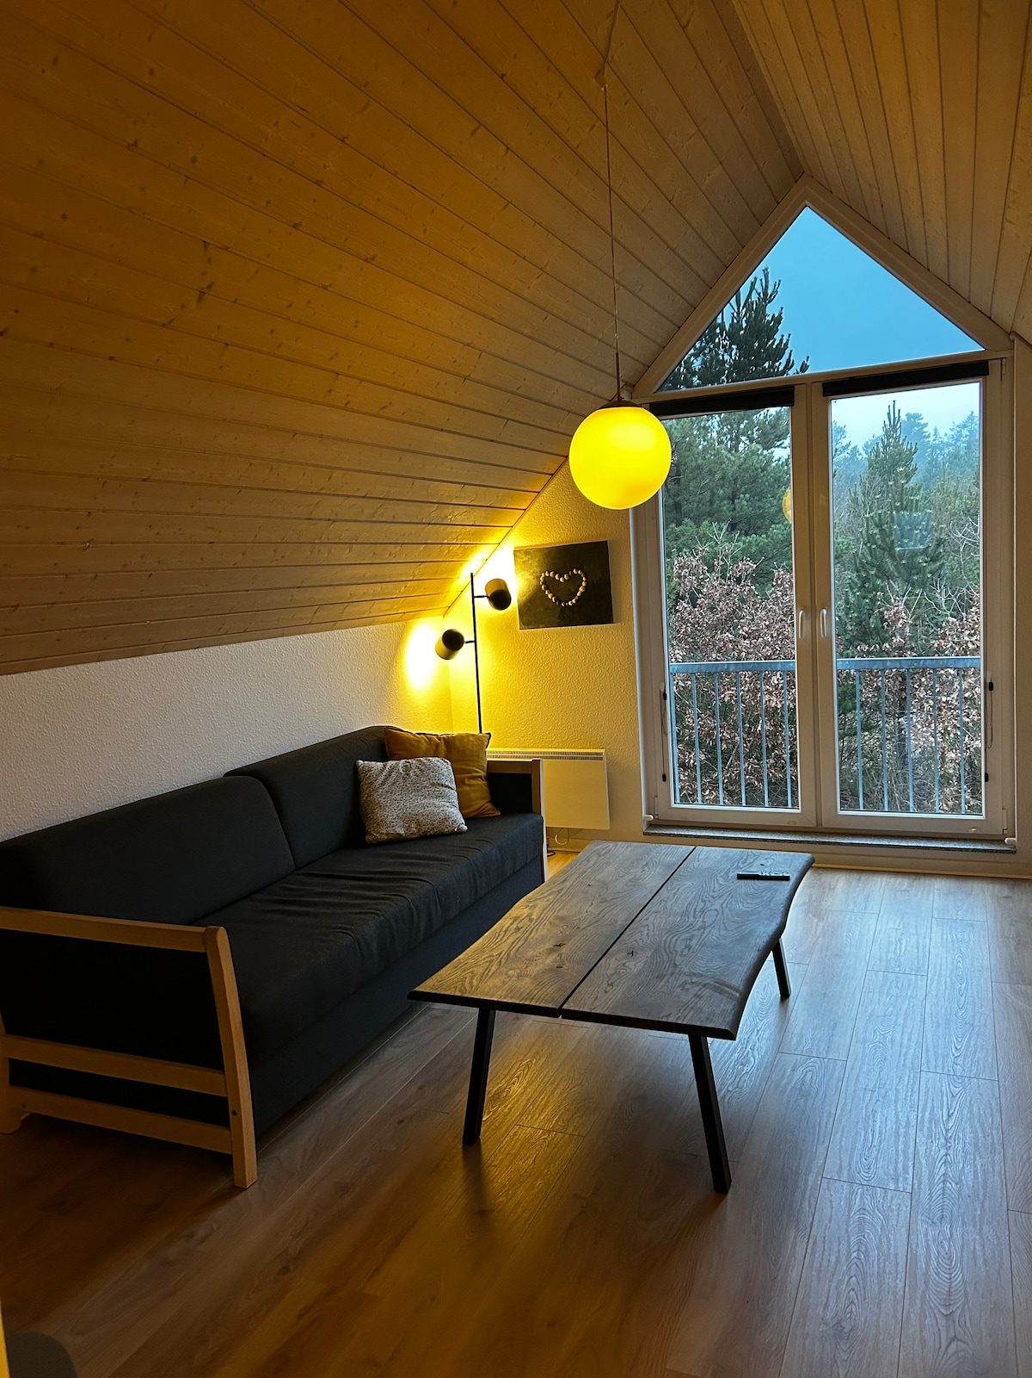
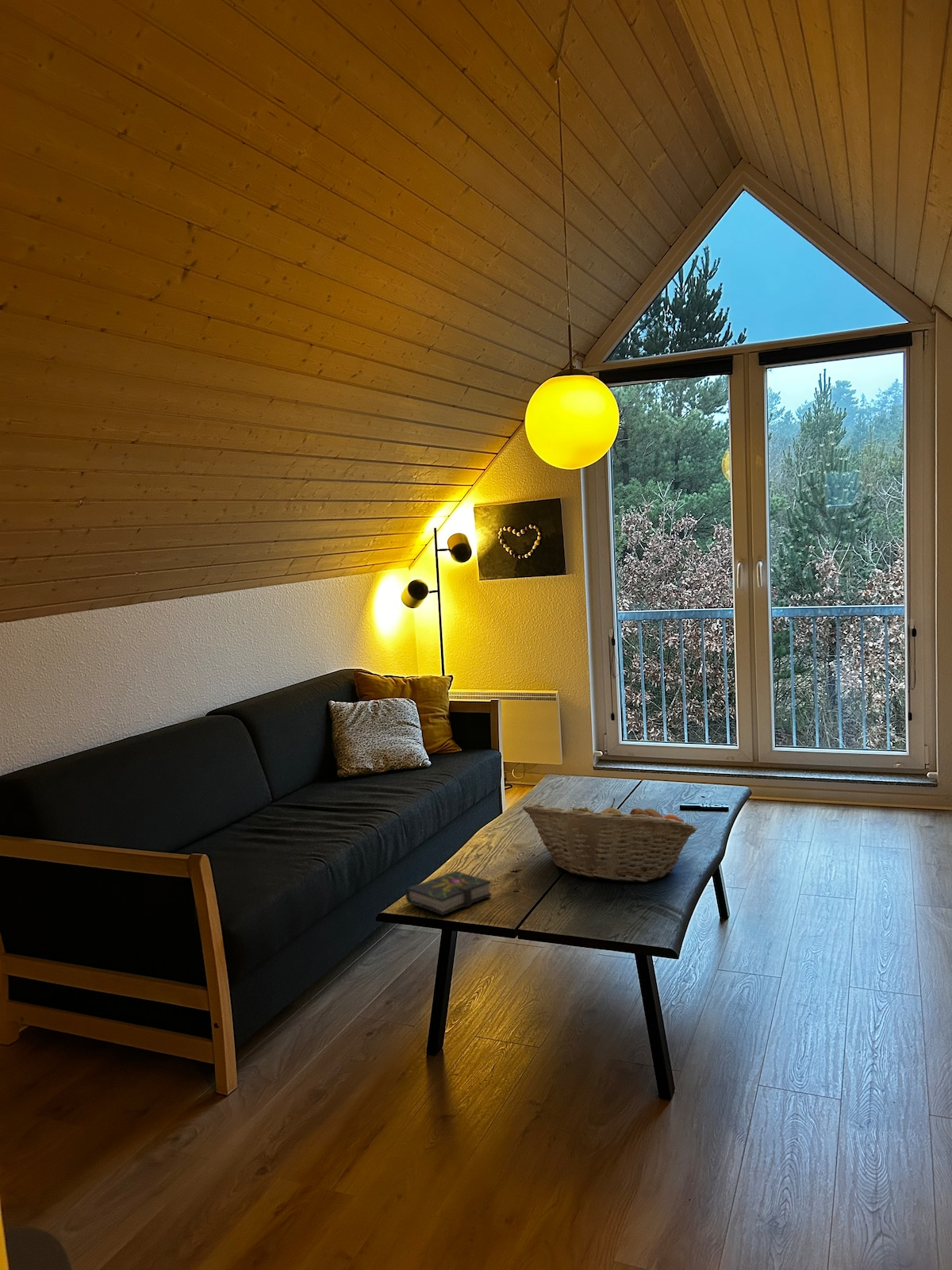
+ fruit basket (608, 831)
+ book (448, 891)
